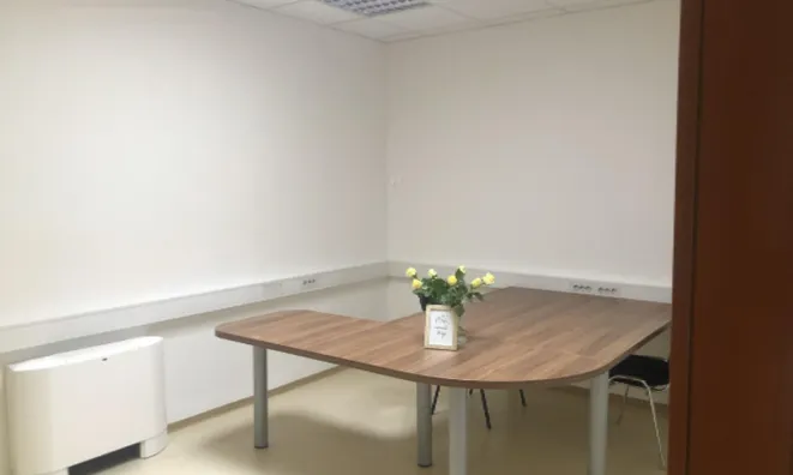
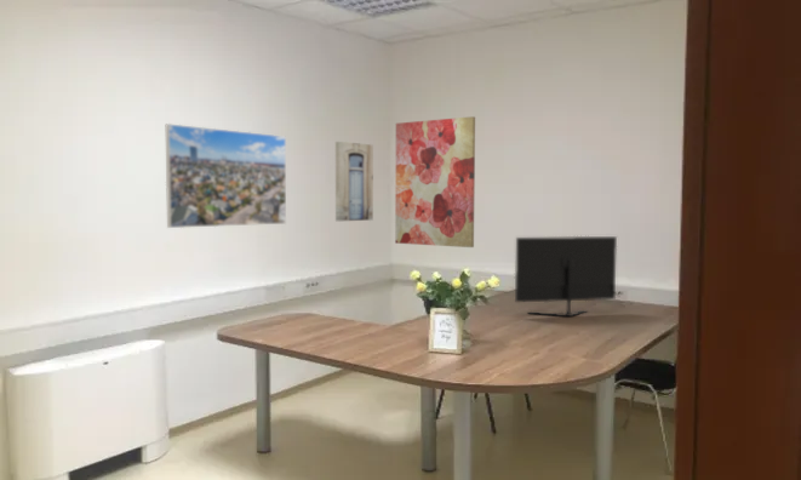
+ wall art (354, 182)
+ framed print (230, 178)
+ monitor (566, 275)
+ wall art (433, 183)
